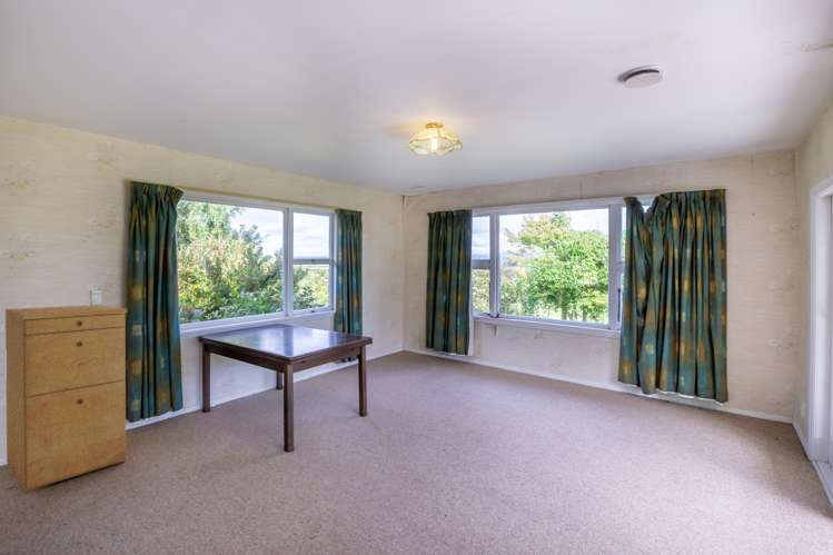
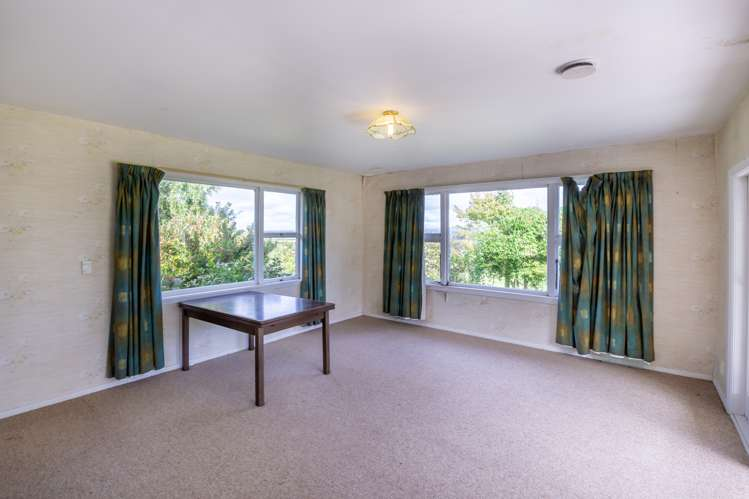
- filing cabinet (66, 385)
